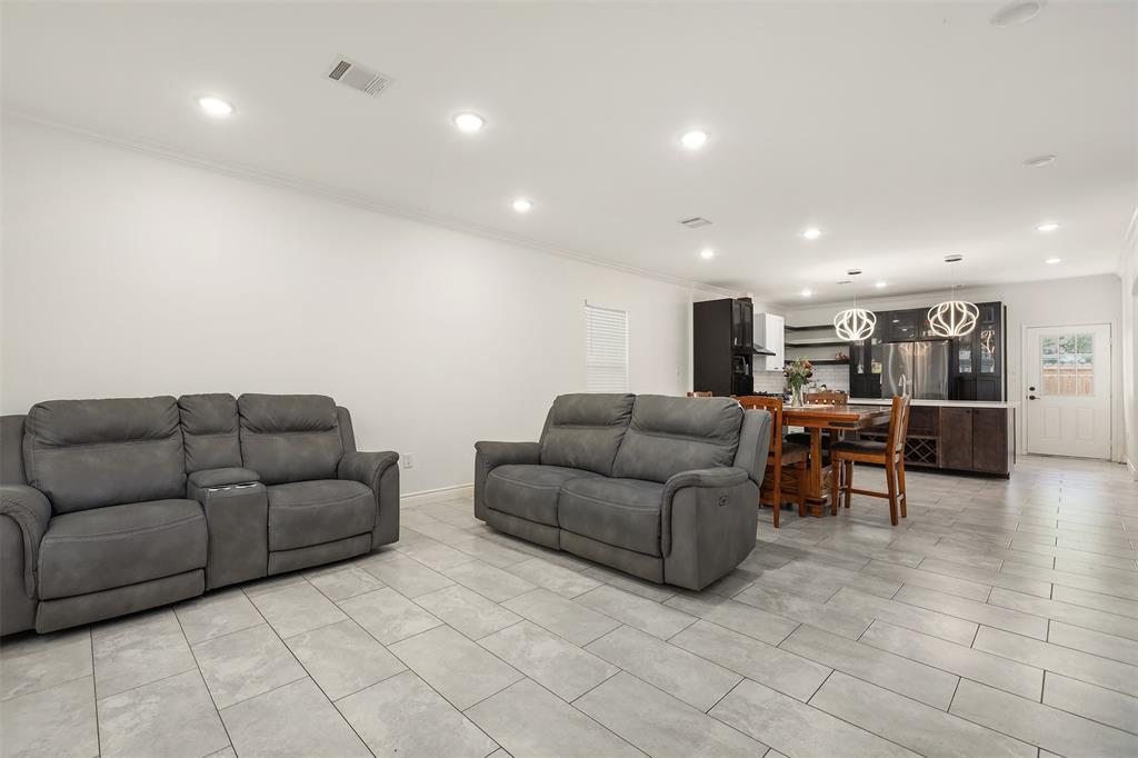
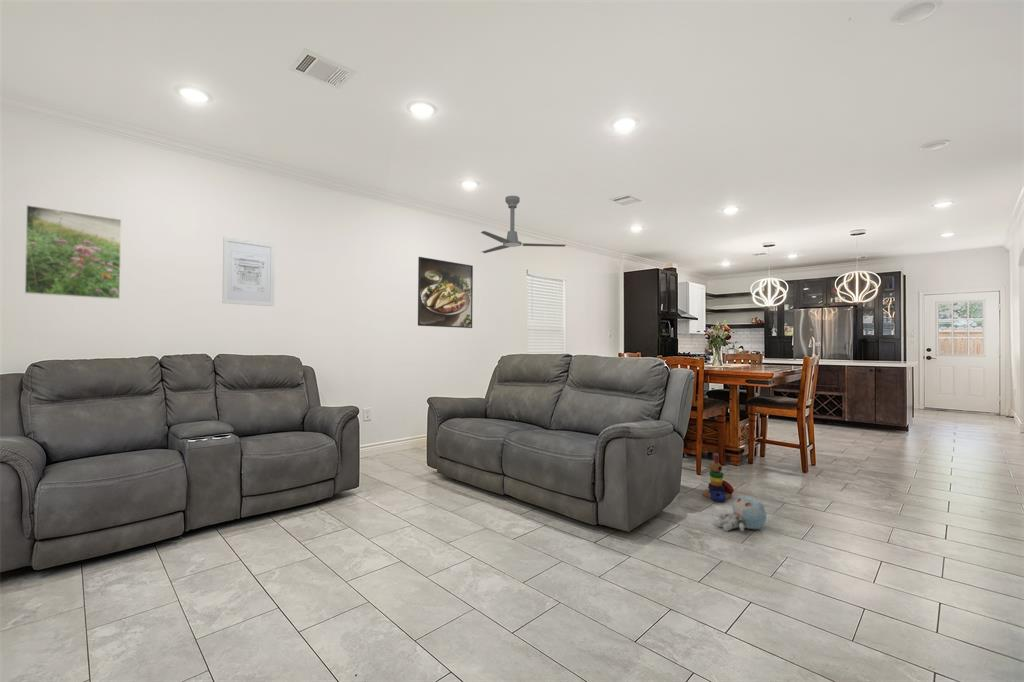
+ ceiling fan (513, 221)
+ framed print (446, 294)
+ wall art (249, 272)
+ stacking toy (719, 475)
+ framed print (75, 254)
+ plush toy (741, 512)
